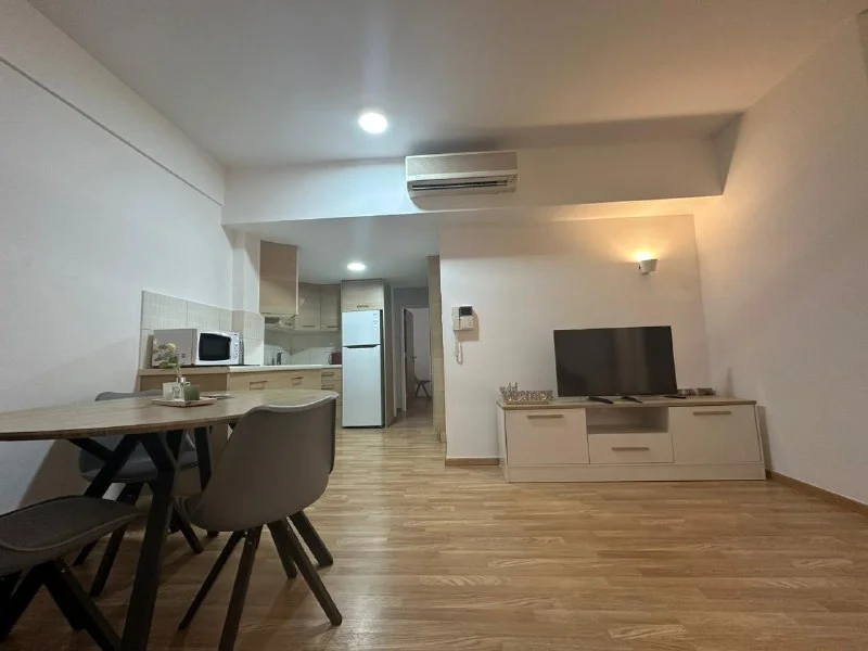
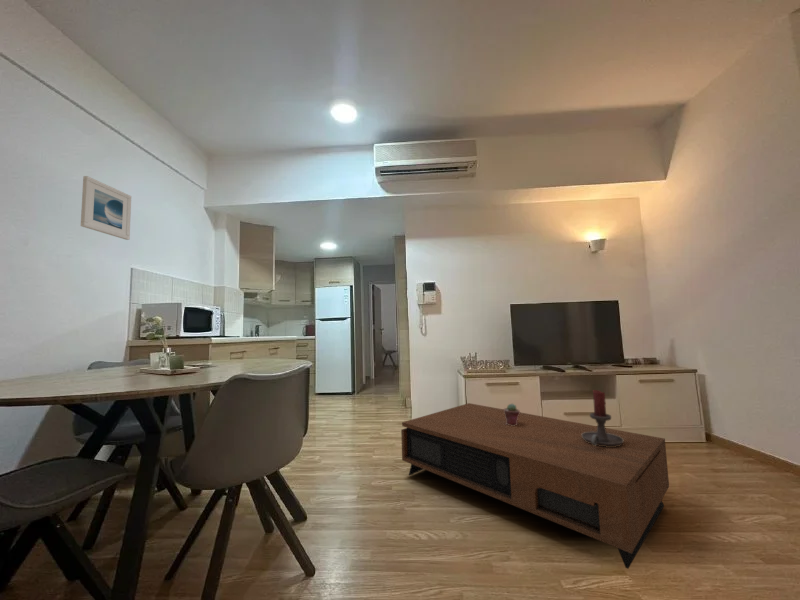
+ potted succulent (511, 413)
+ candle holder (598, 416)
+ coffee table (520, 458)
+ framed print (108, 209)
